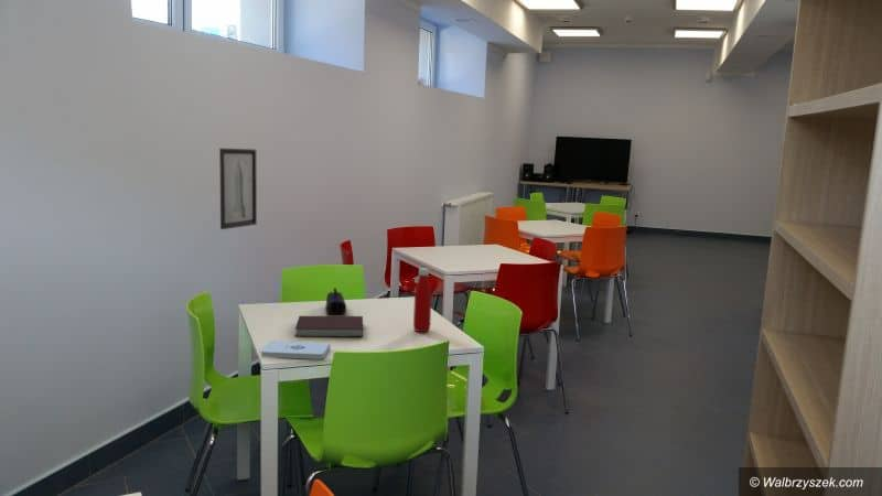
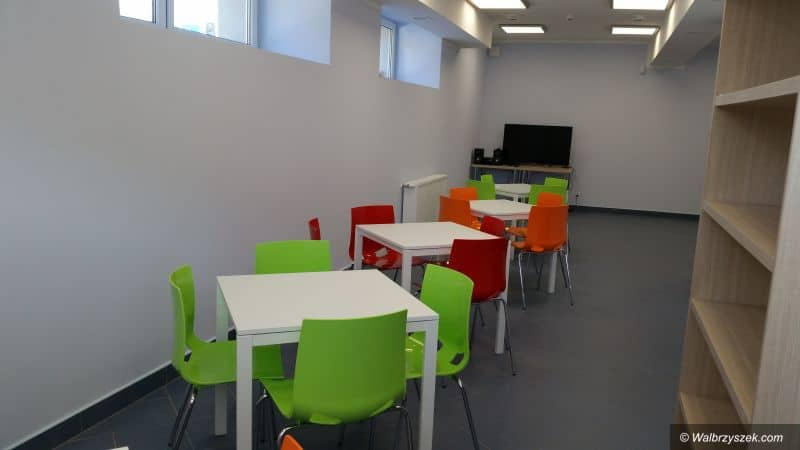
- wall art (238, 187)
- notebook (330, 325)
- notepad (295, 349)
- pencil case (335, 299)
- bottle (422, 299)
